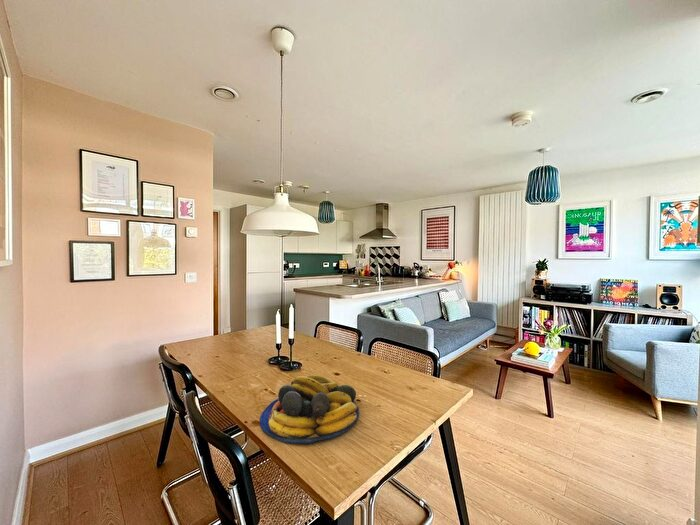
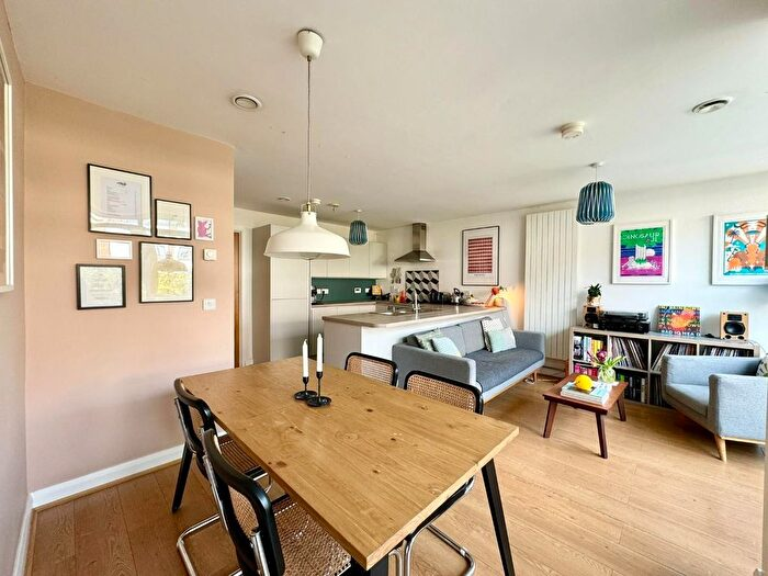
- fruit bowl (310, 396)
